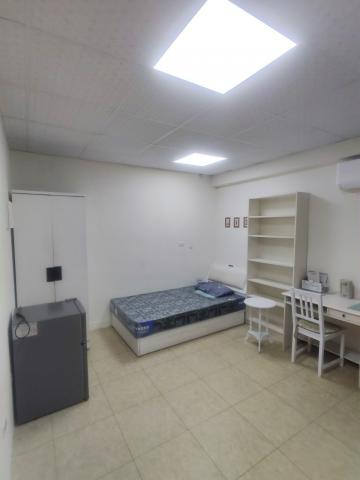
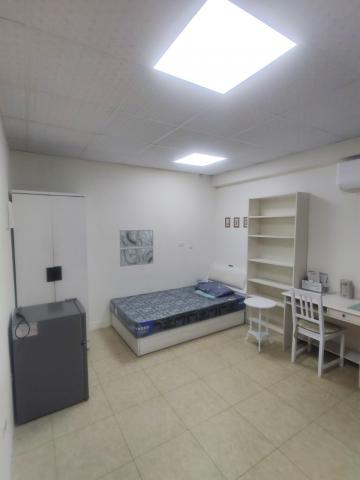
+ wall art (137, 248)
